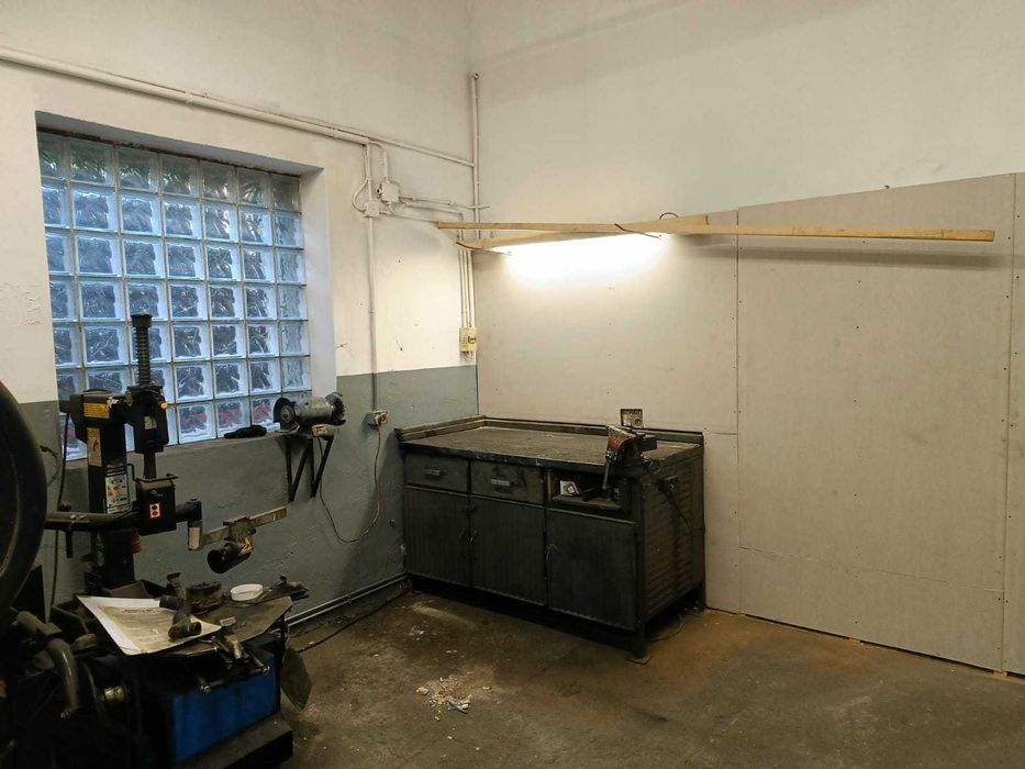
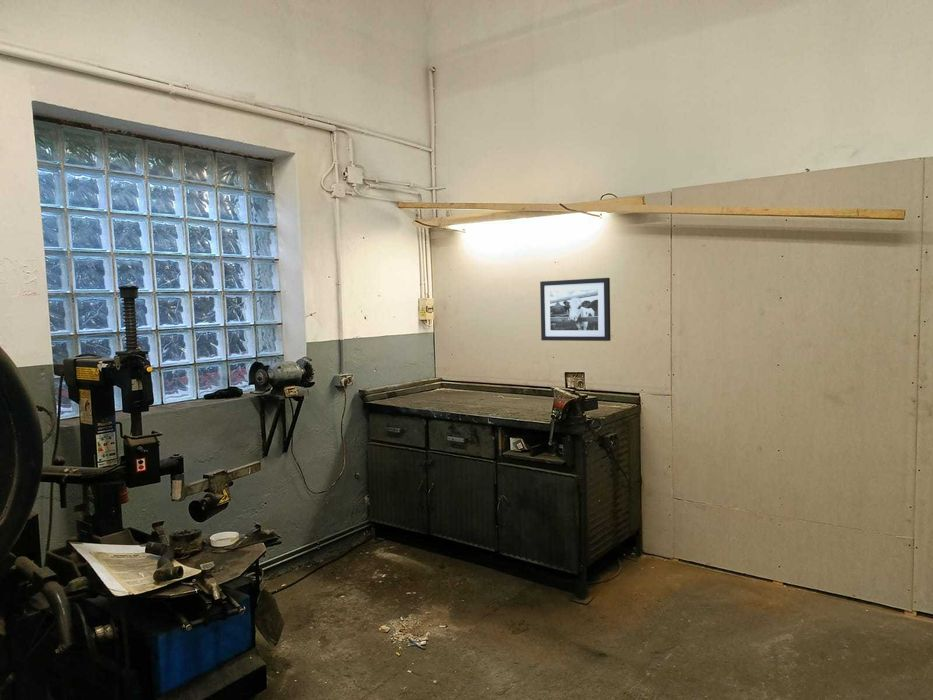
+ picture frame (574, 310)
